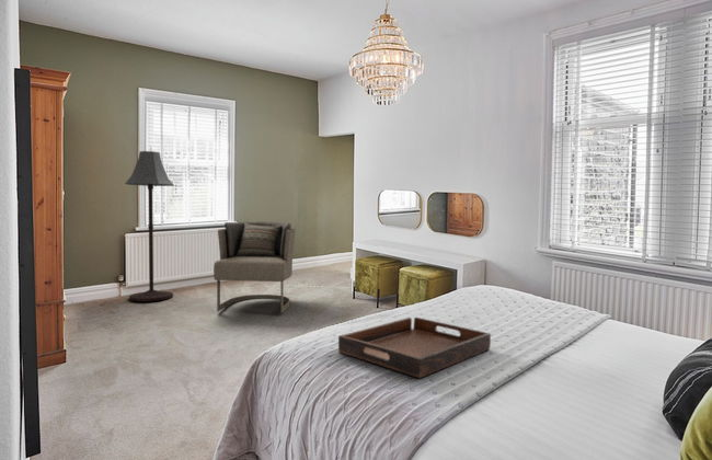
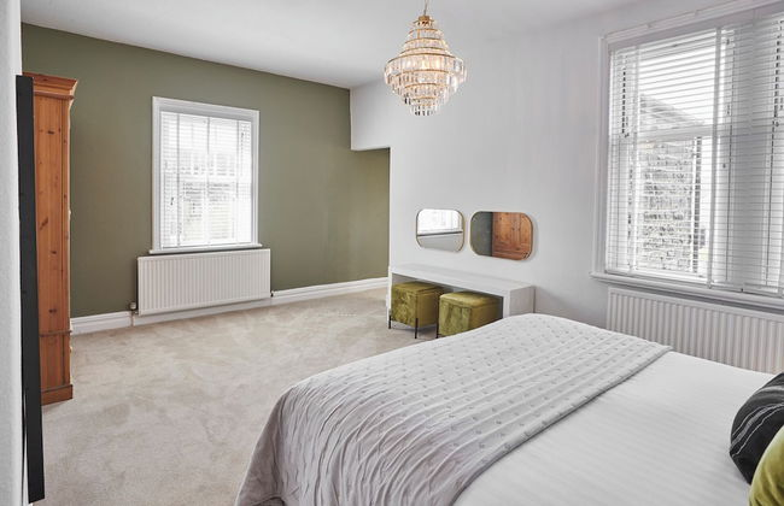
- serving tray (415, 342)
- floor lamp (150, 225)
- armchair (259, 264)
